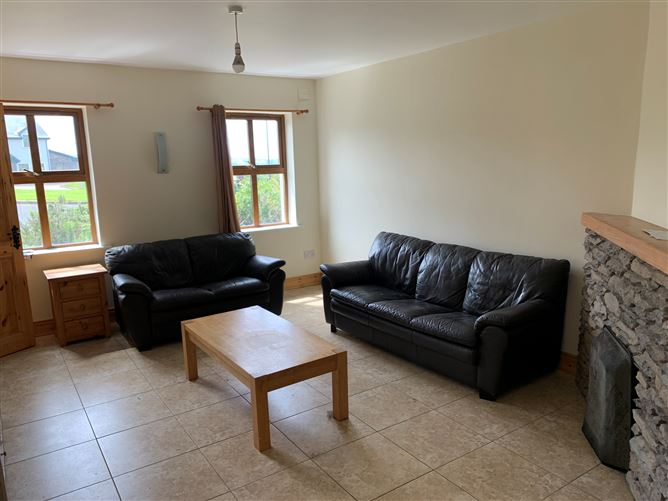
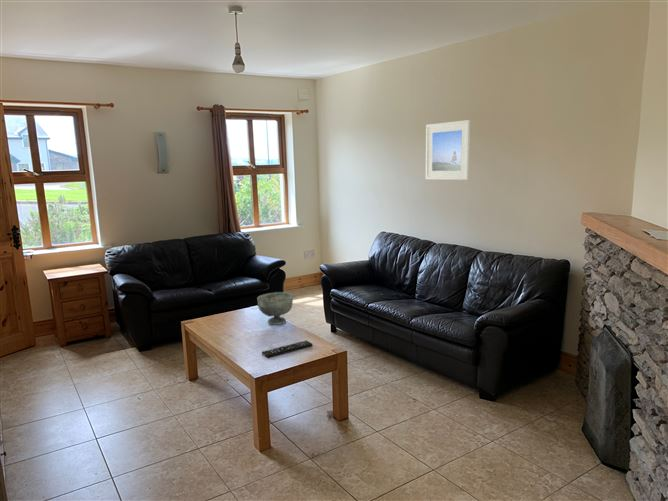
+ remote control (287, 348)
+ decorative bowl (275, 309)
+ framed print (446, 151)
